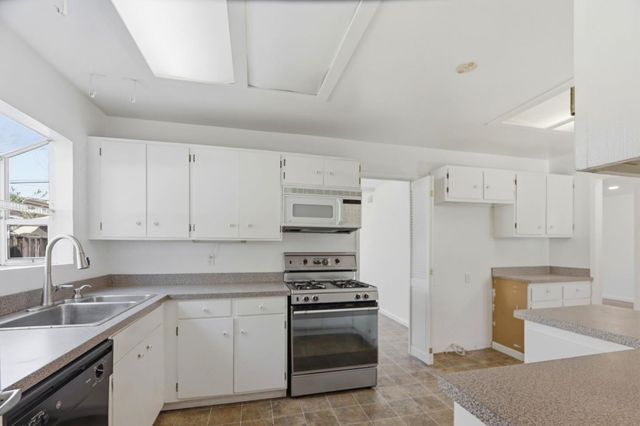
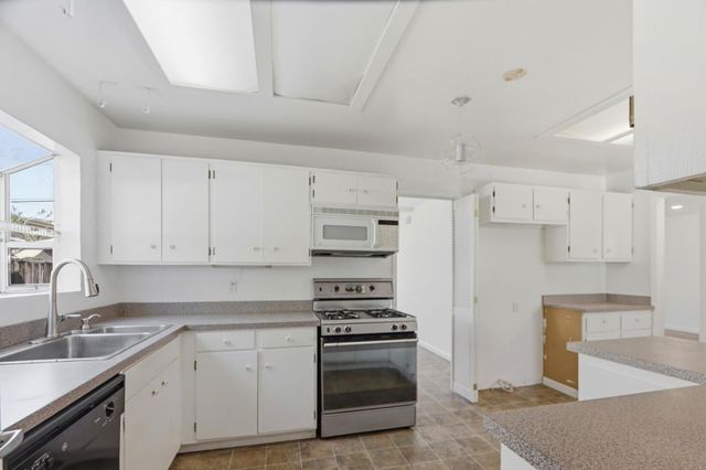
+ pendant light (460, 137)
